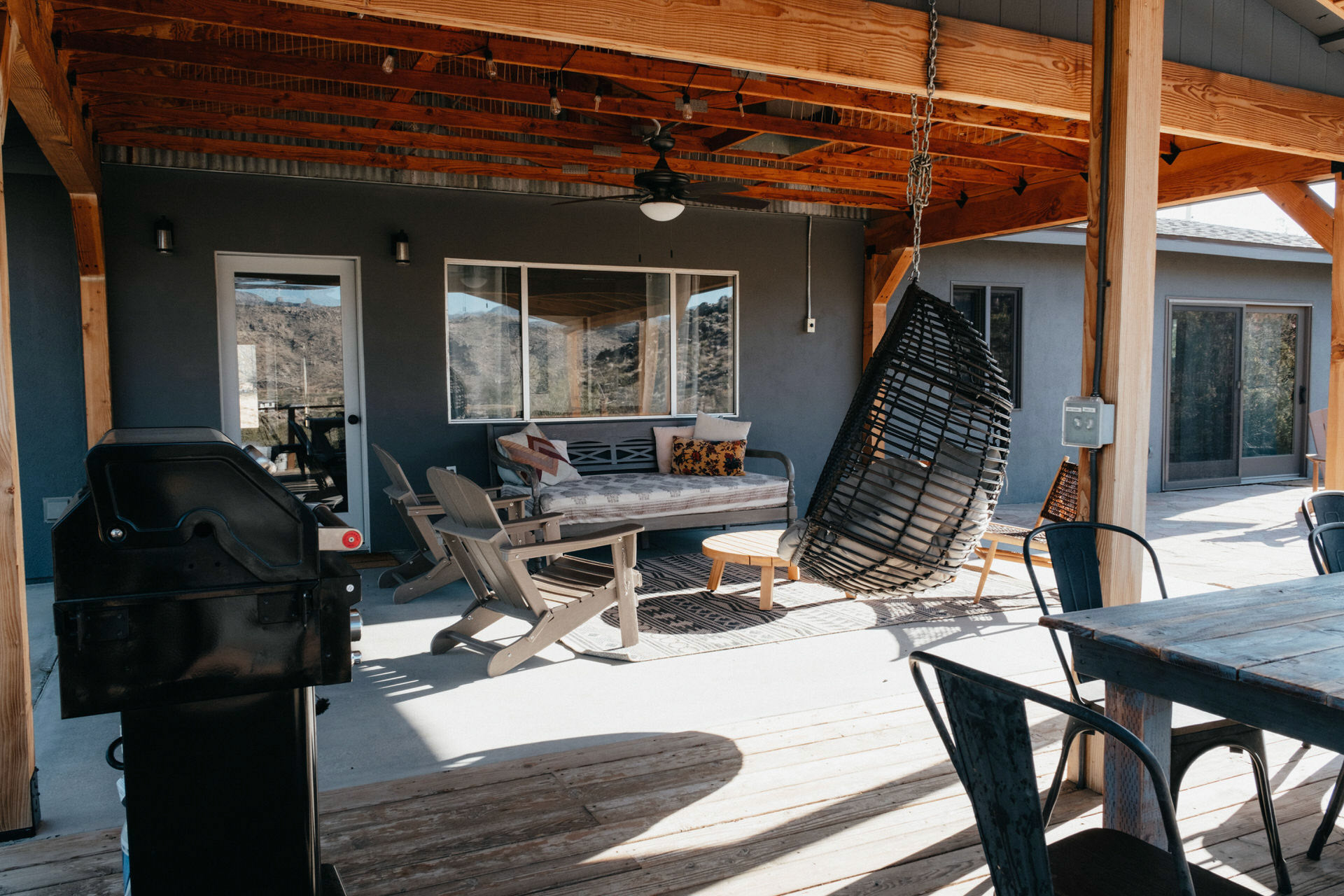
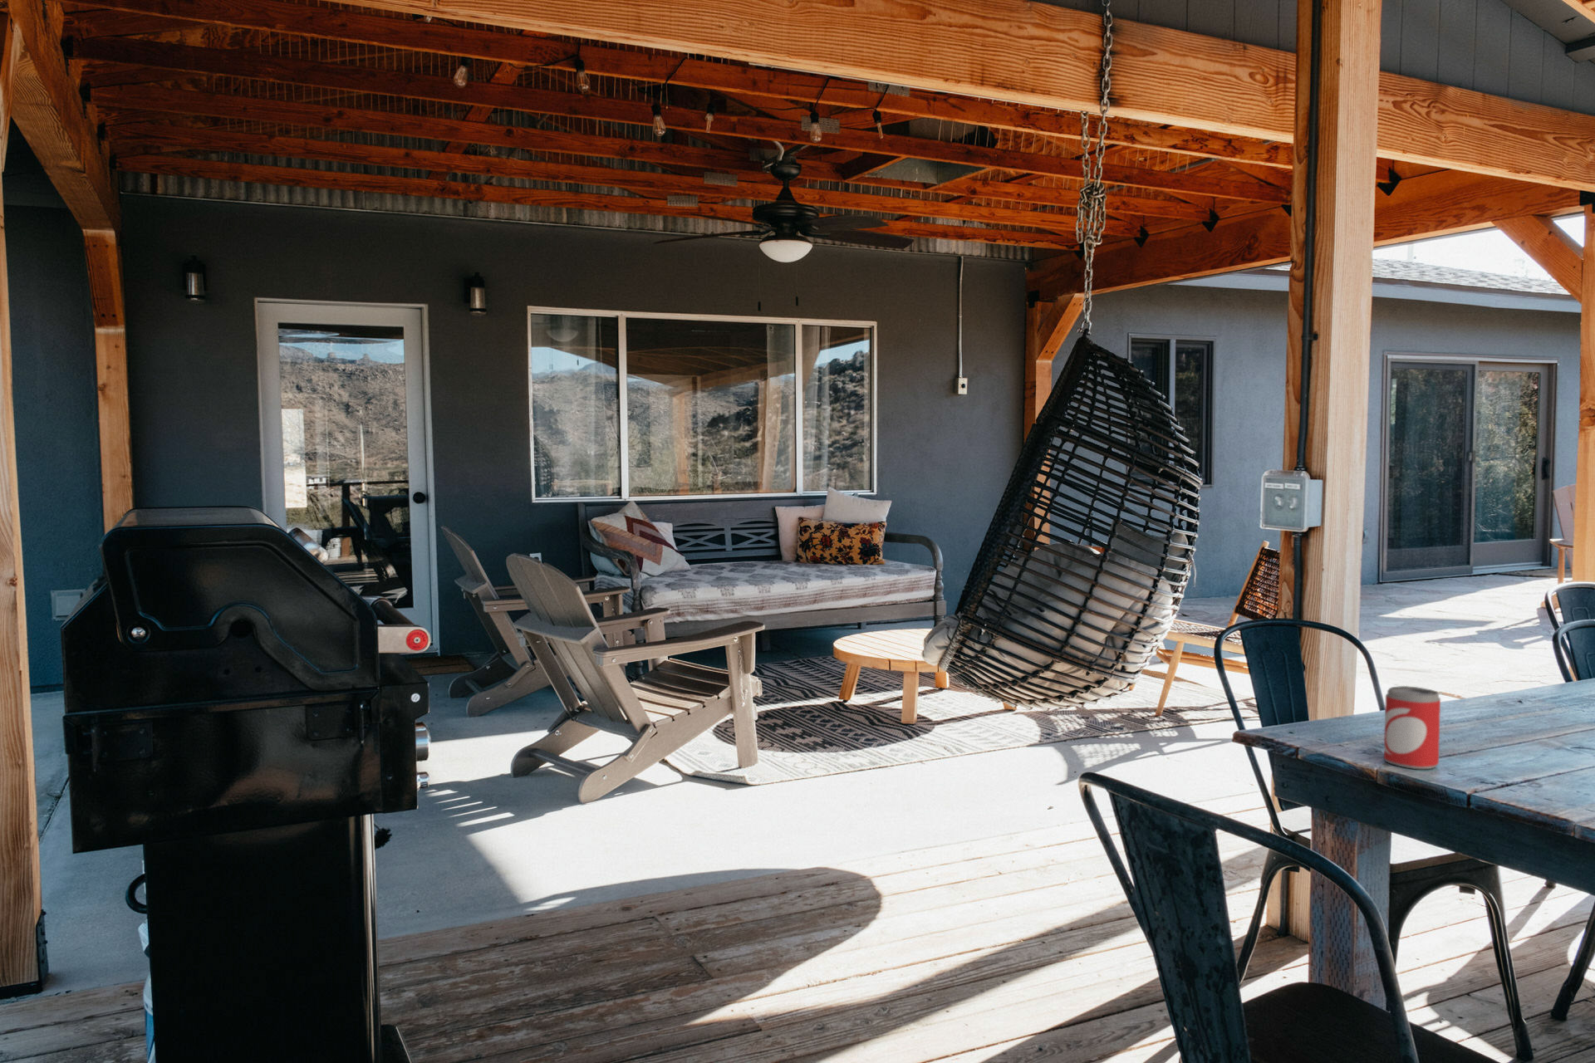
+ beer can (1411, 726)
